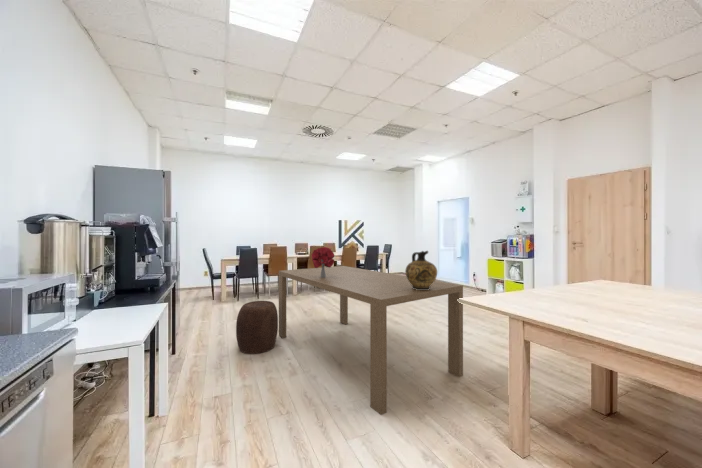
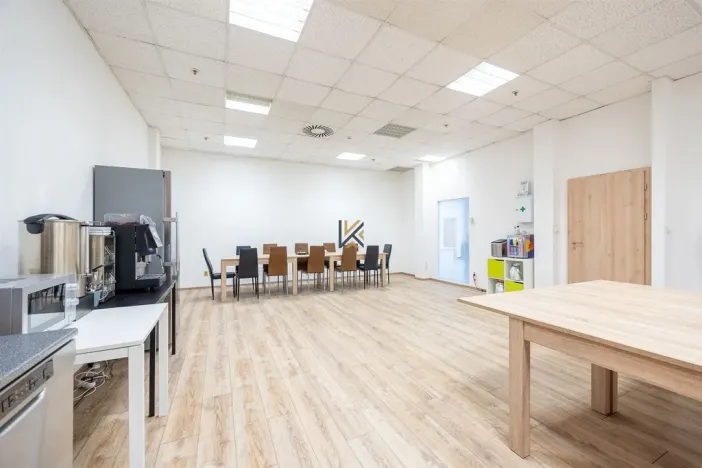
- stool (257, 325)
- dining table (347, 314)
- ceramic jug (421, 269)
- bouquet (322, 261)
